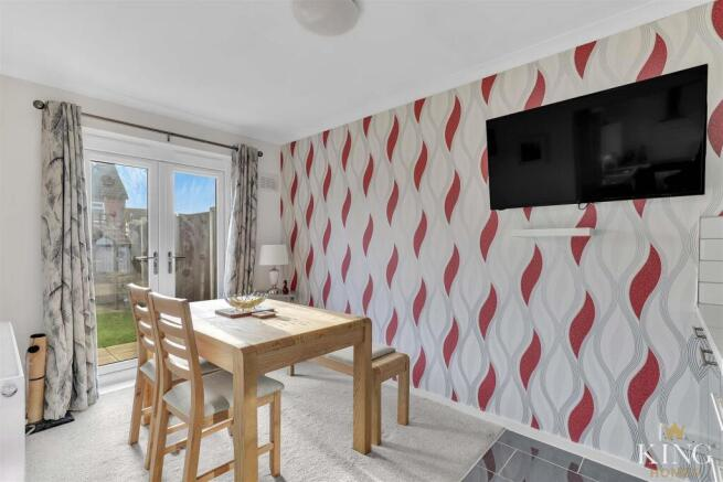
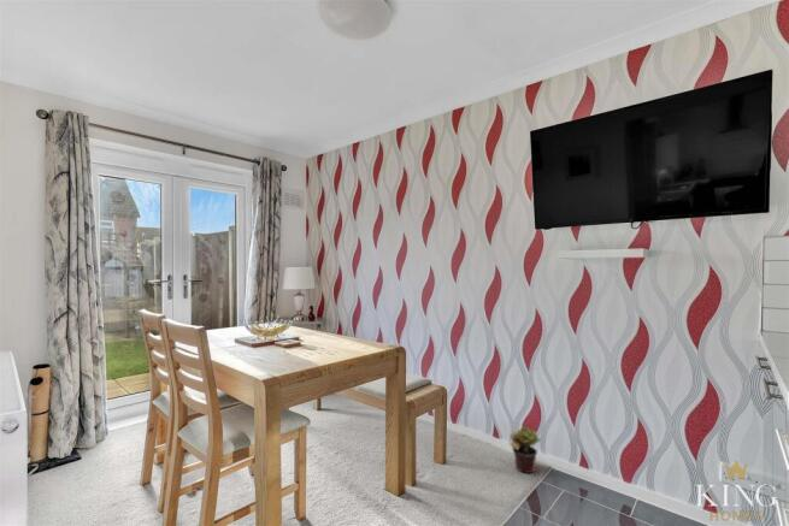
+ potted plant (525, 447)
